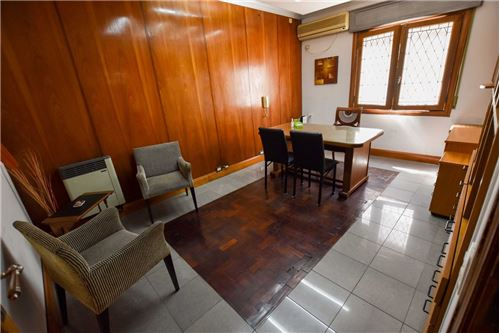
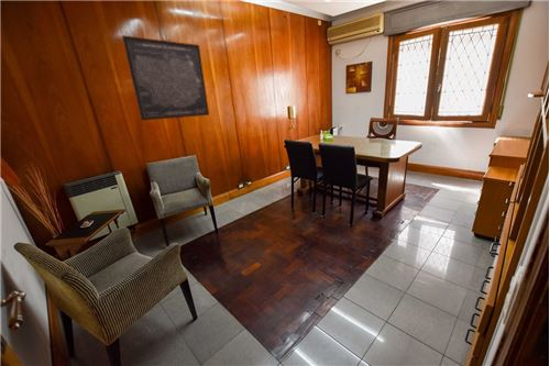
+ wall art (172, 80)
